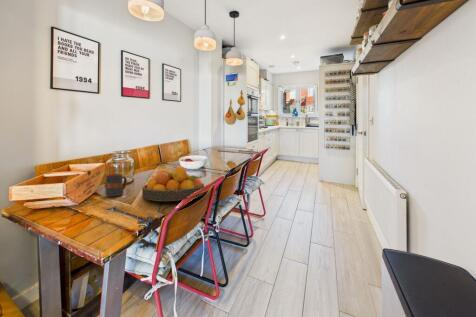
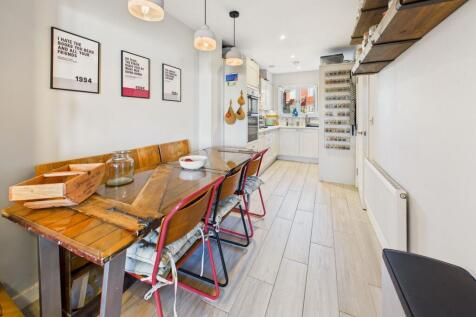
- mug (117, 184)
- fruit bowl (174, 181)
